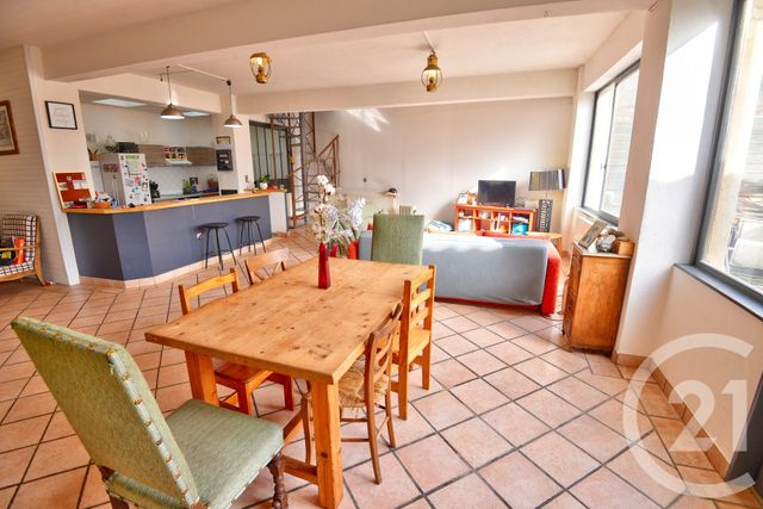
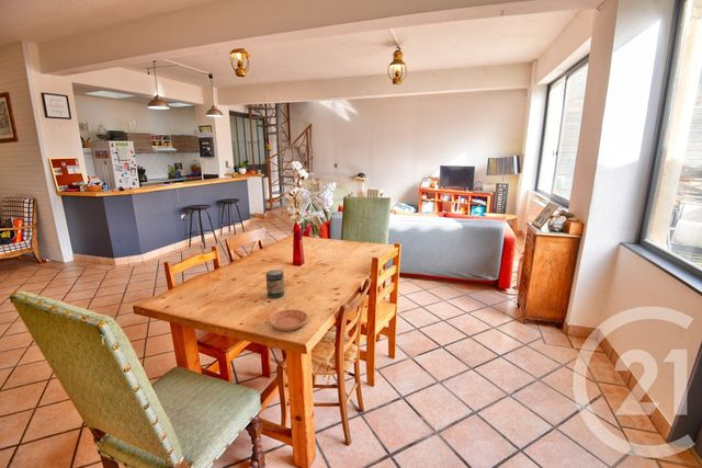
+ saucer (288, 320)
+ jar (274, 283)
